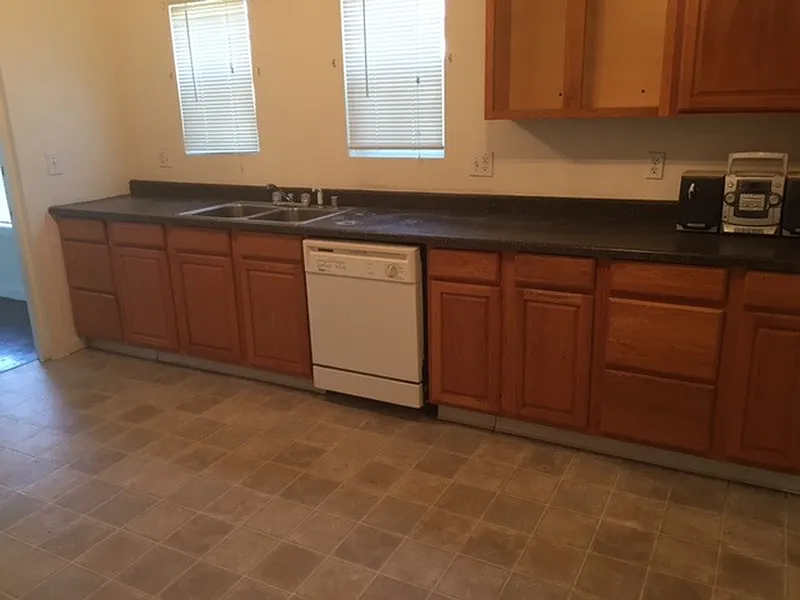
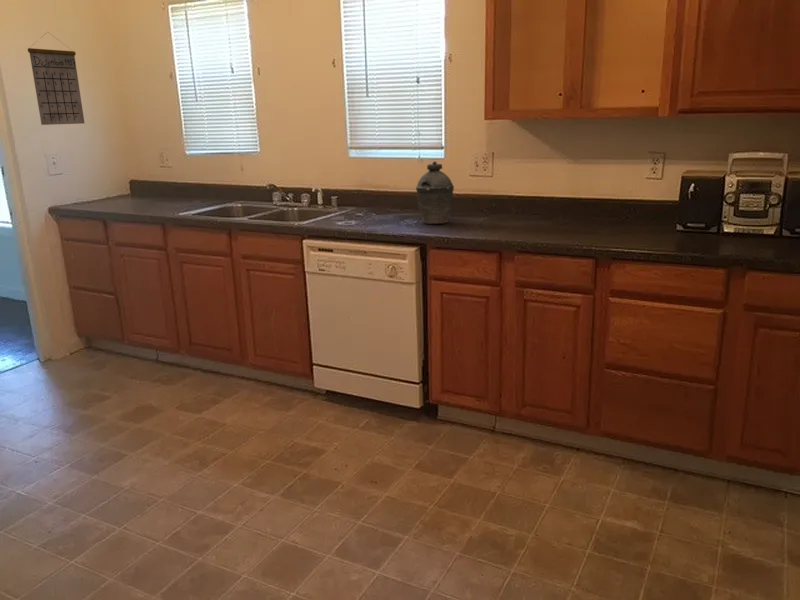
+ kettle (435, 192)
+ calendar (56, 78)
